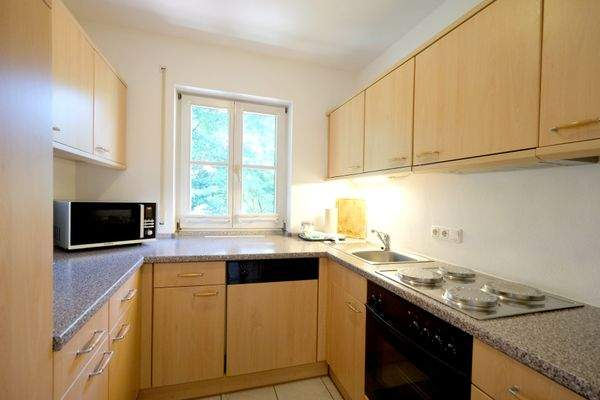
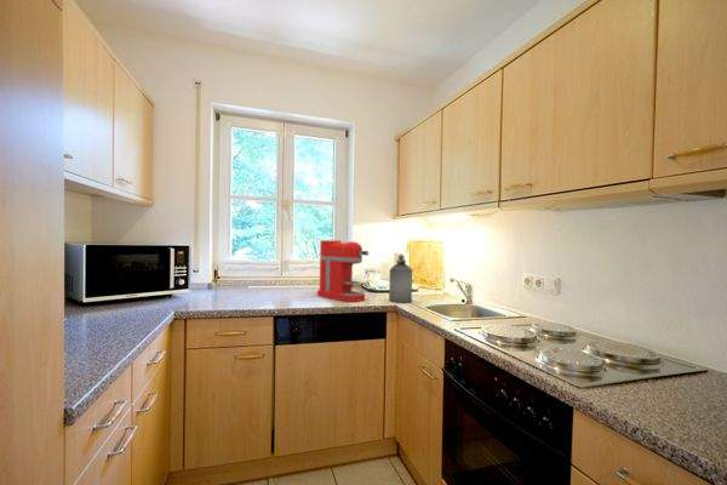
+ bottle (400, 276)
+ coffee maker (342, 268)
